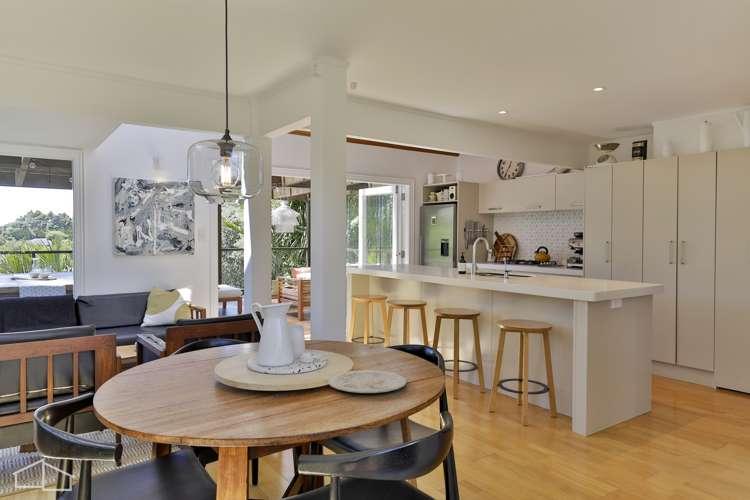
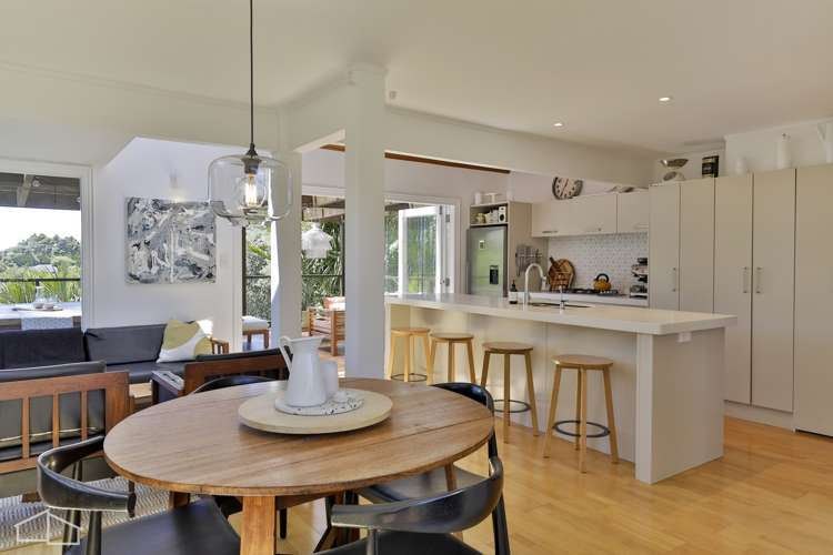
- plate (367, 381)
